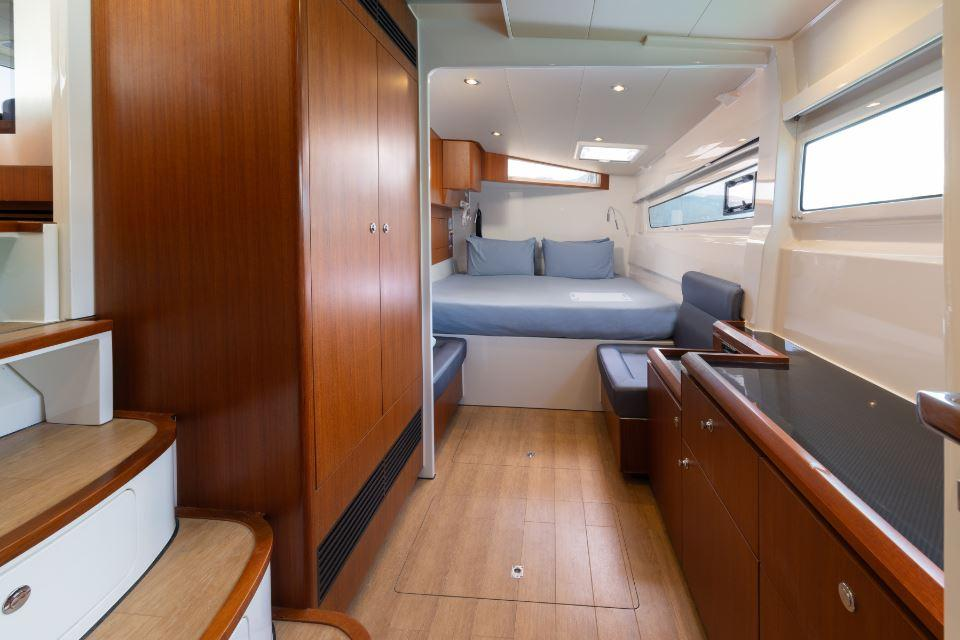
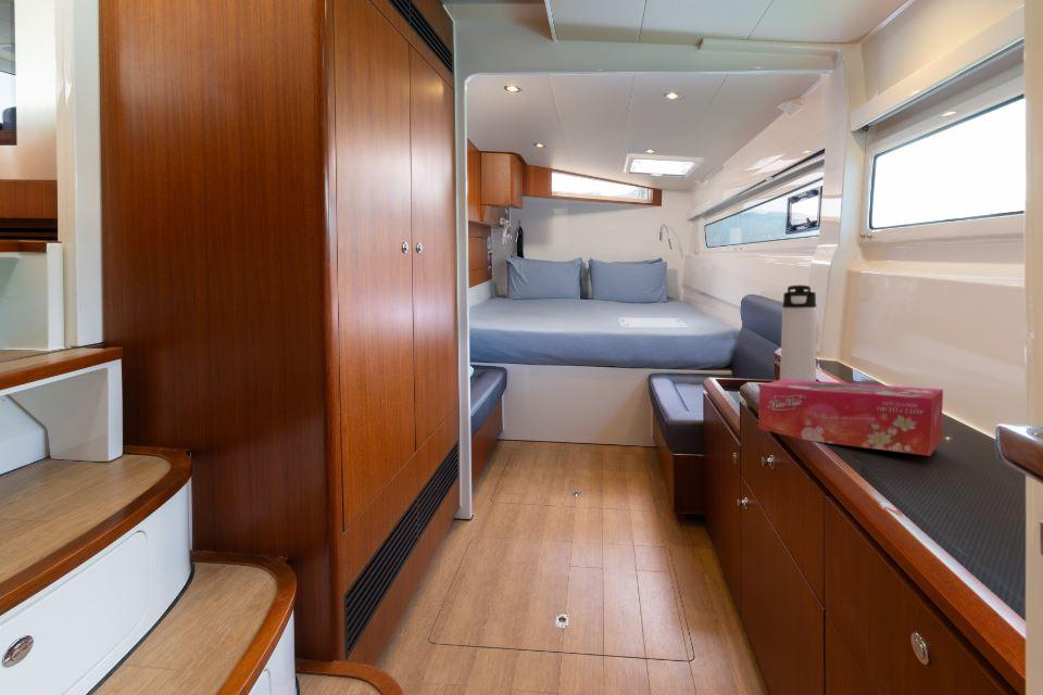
+ tissue box (847, 412)
+ thermos bottle (797, 342)
